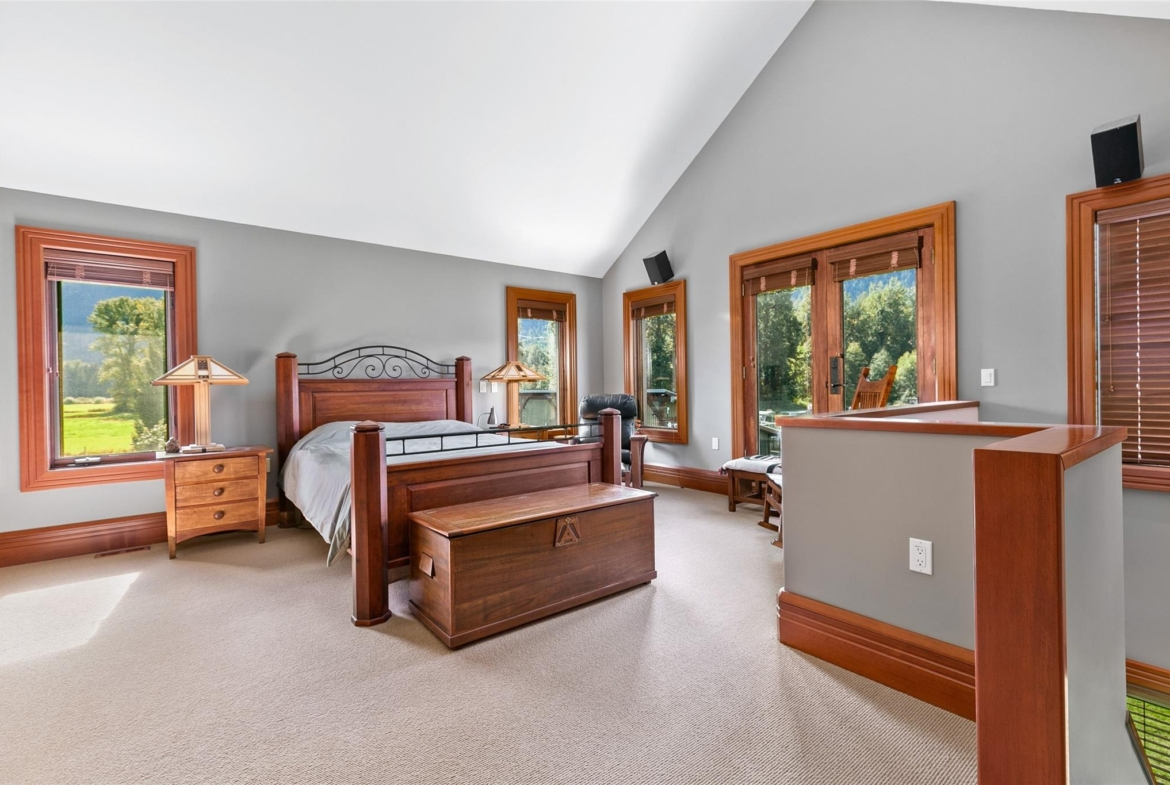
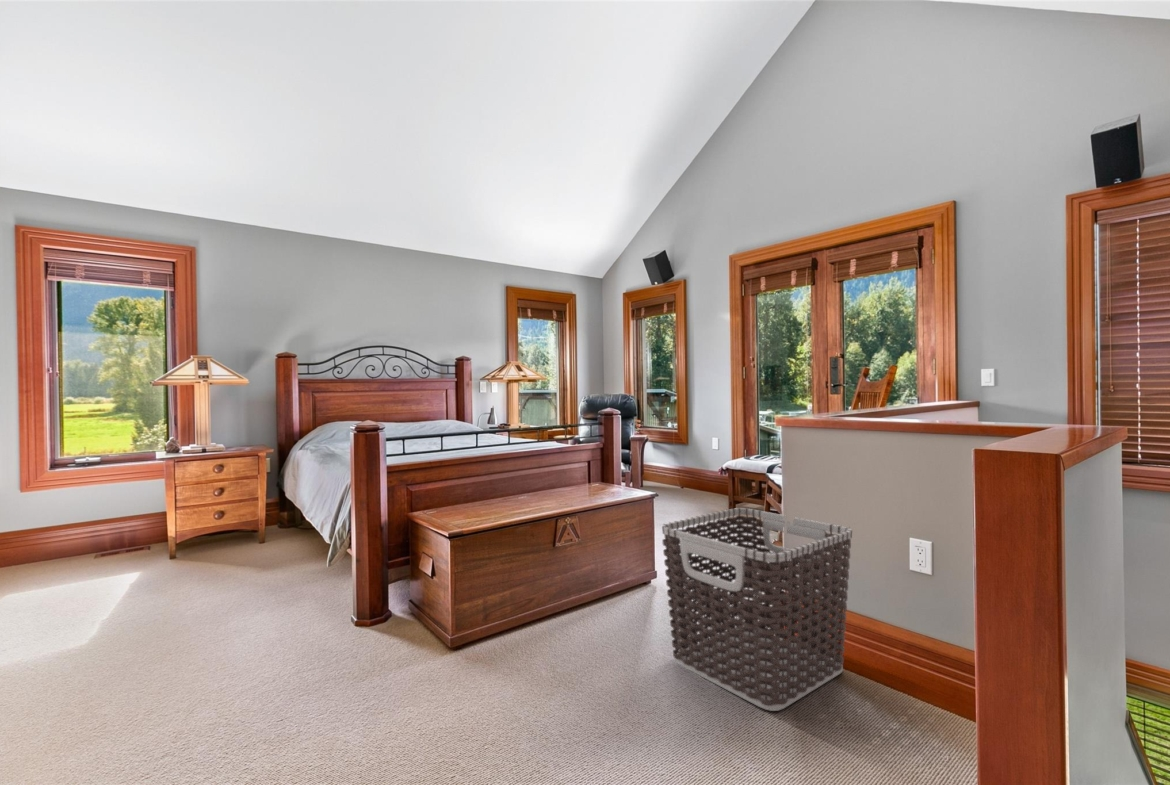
+ clothes hamper (755, 595)
